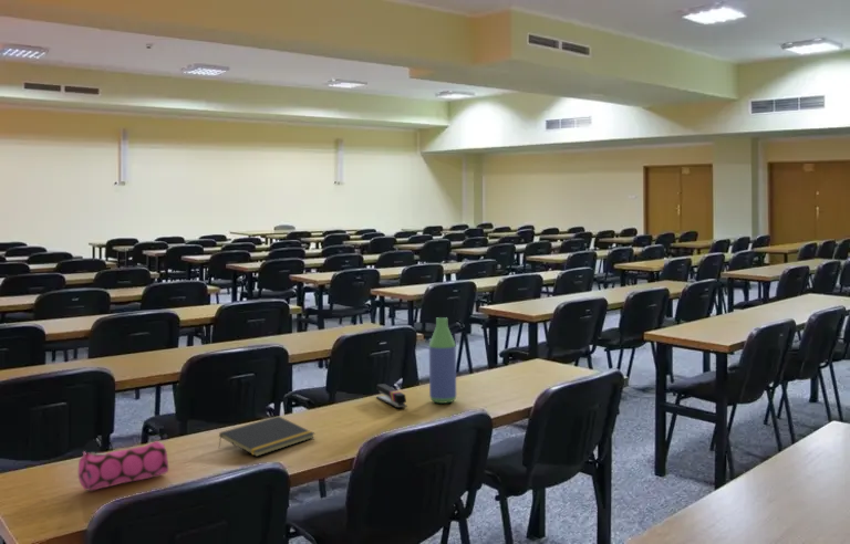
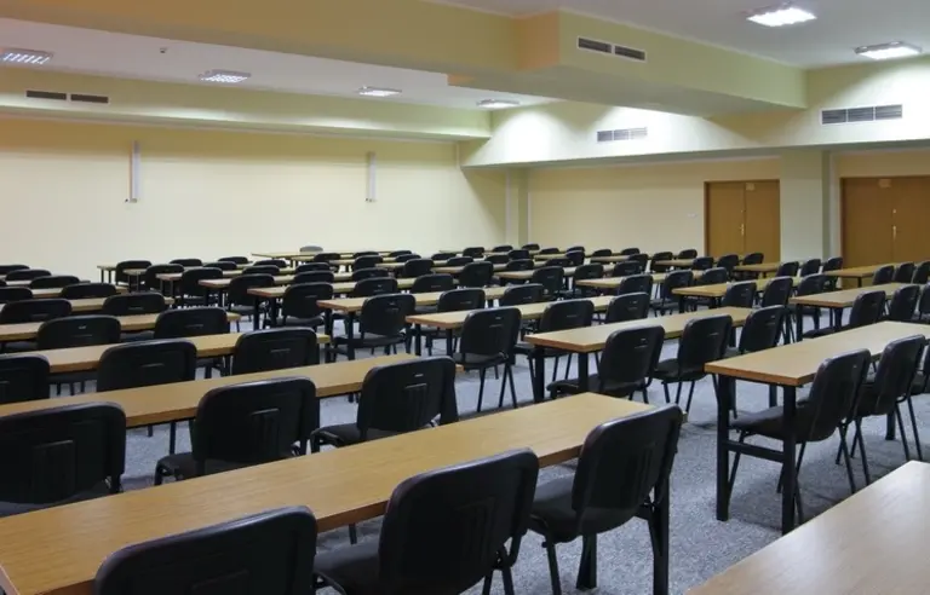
- pencil case (124, 463)
- stapler (391, 395)
- bottle (442, 359)
- notepad (268, 435)
